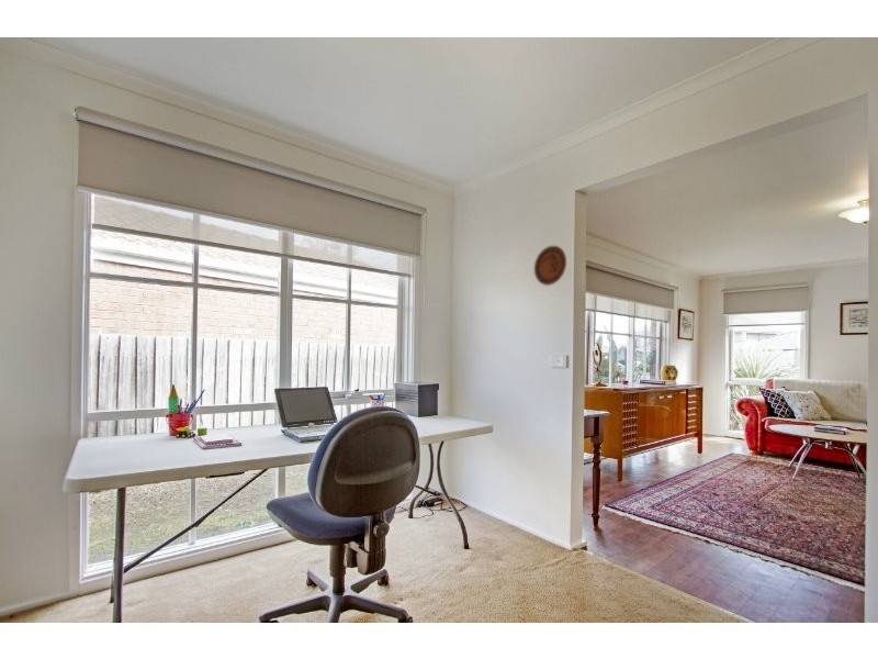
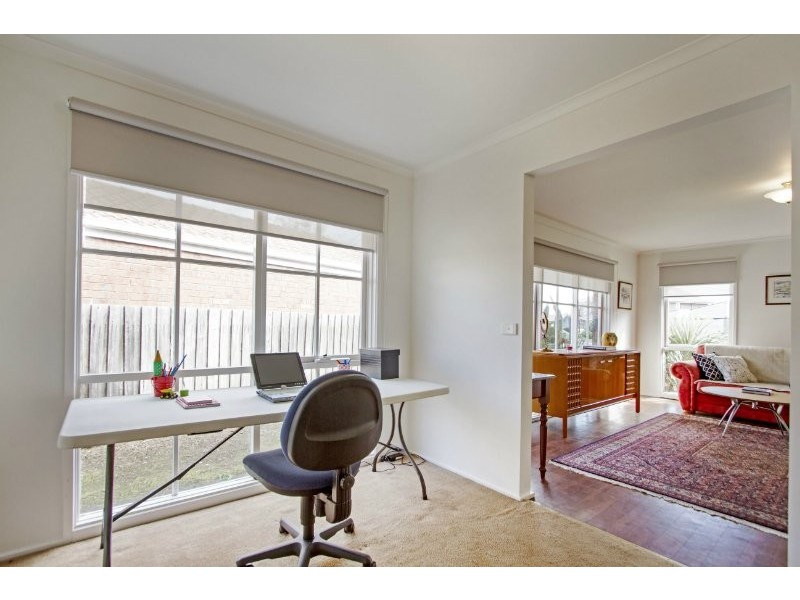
- decorative plate (550, 265)
